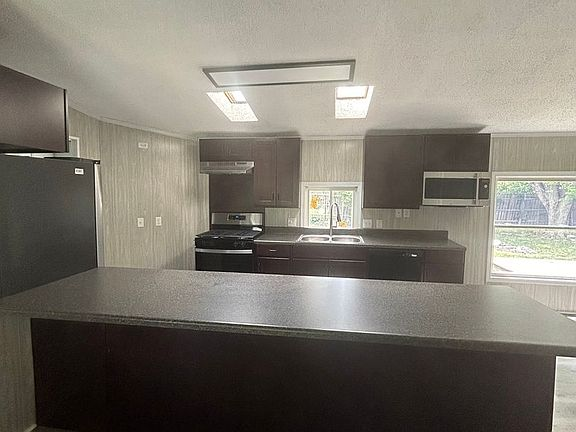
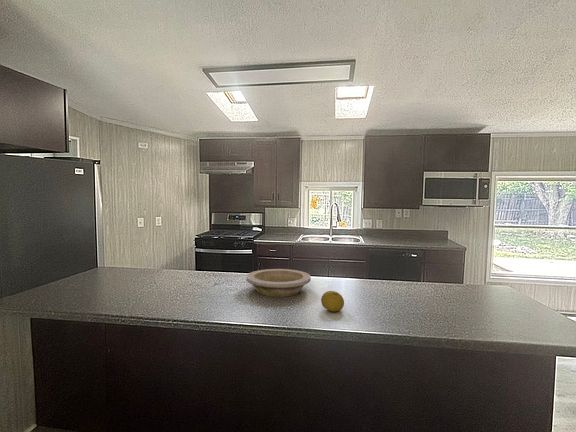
+ bowl (278, 283)
+ fruit (332, 300)
